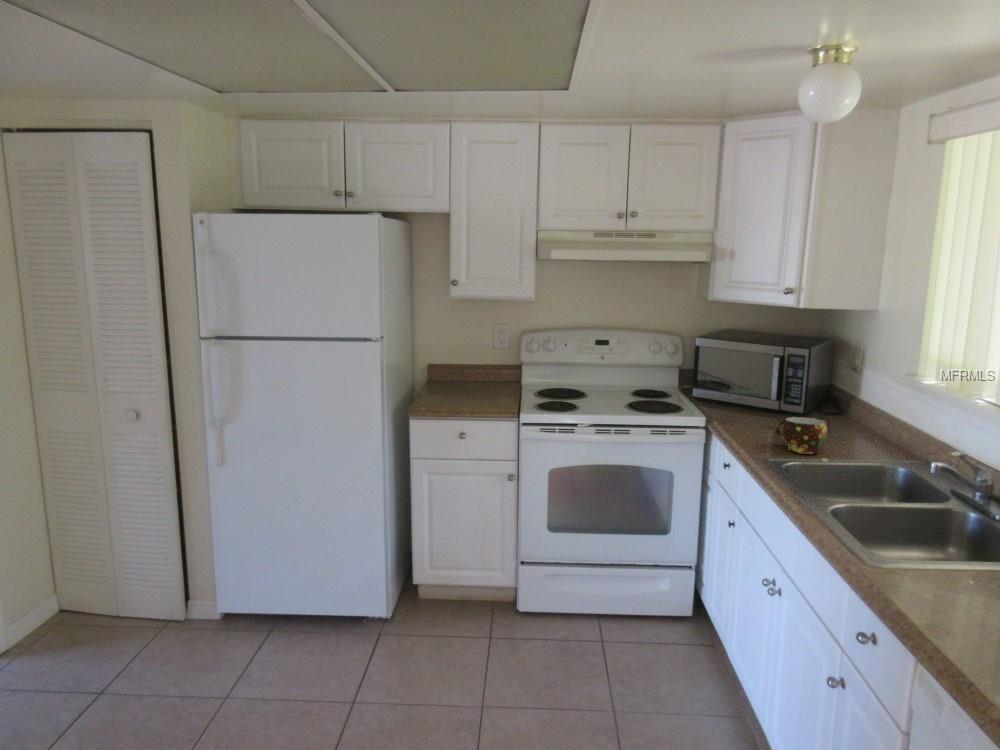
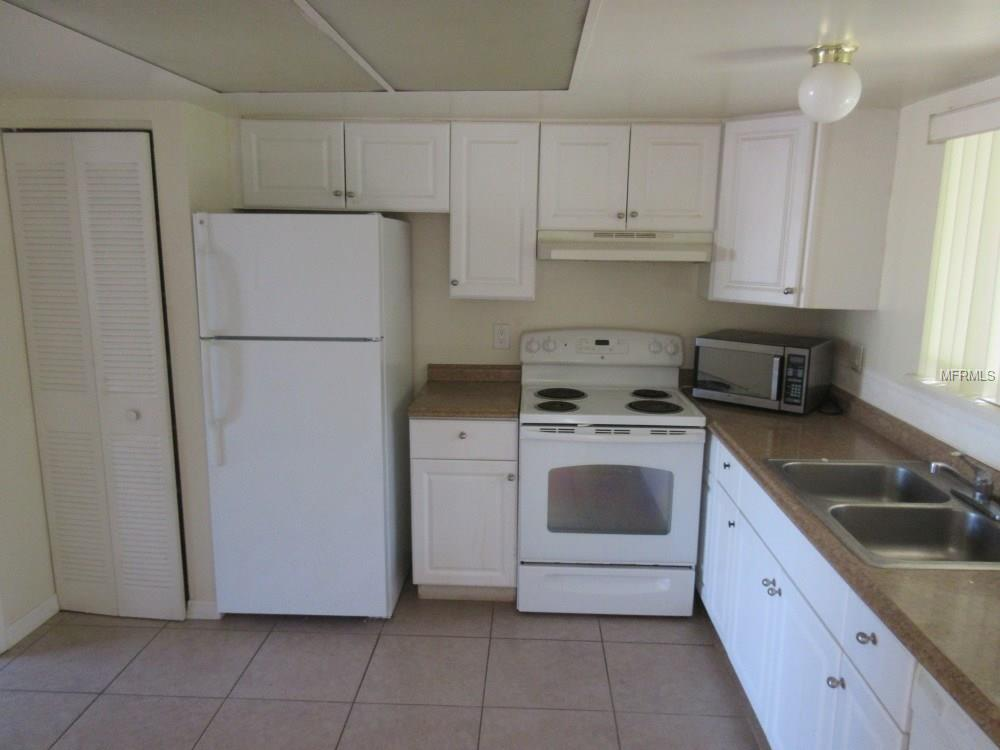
- cup (801, 435)
